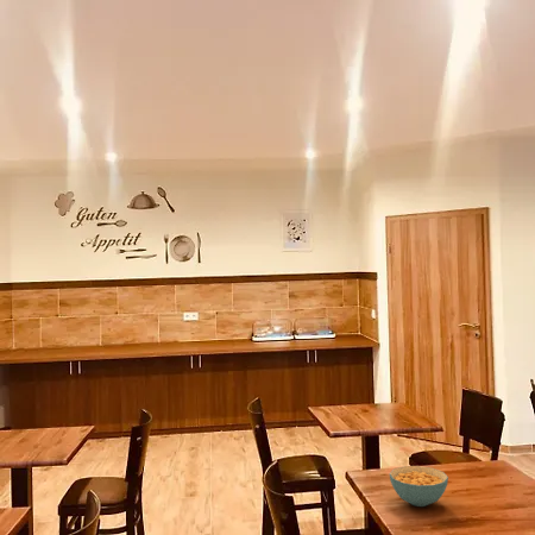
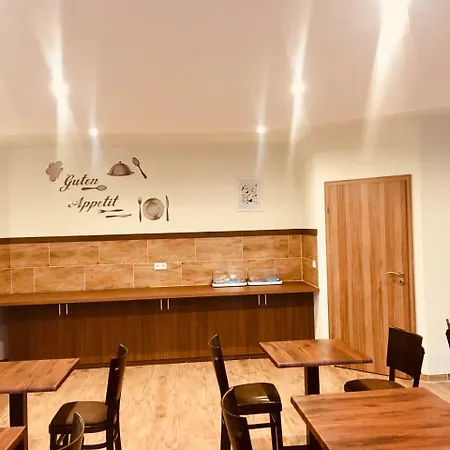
- cereal bowl (418, 489)
